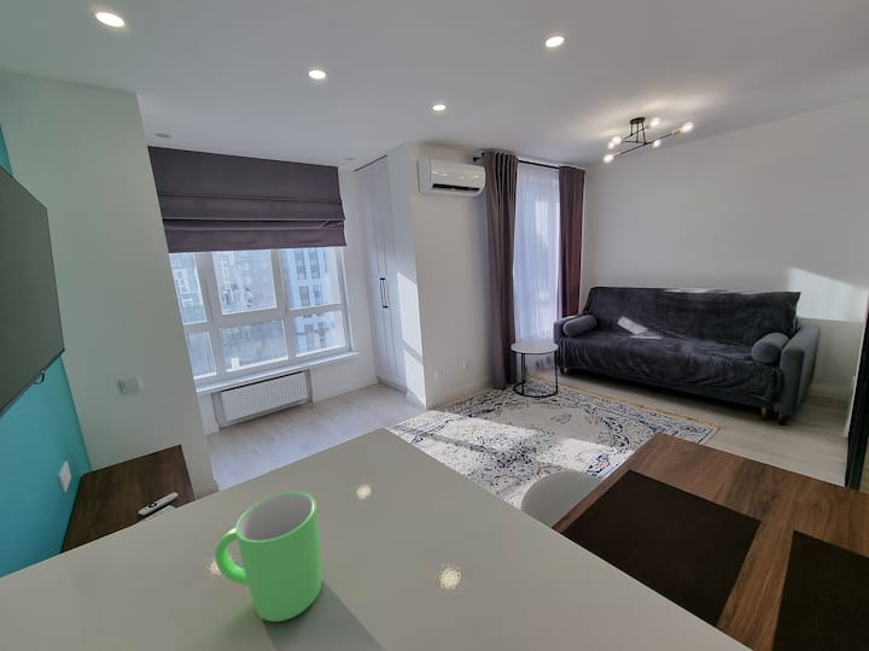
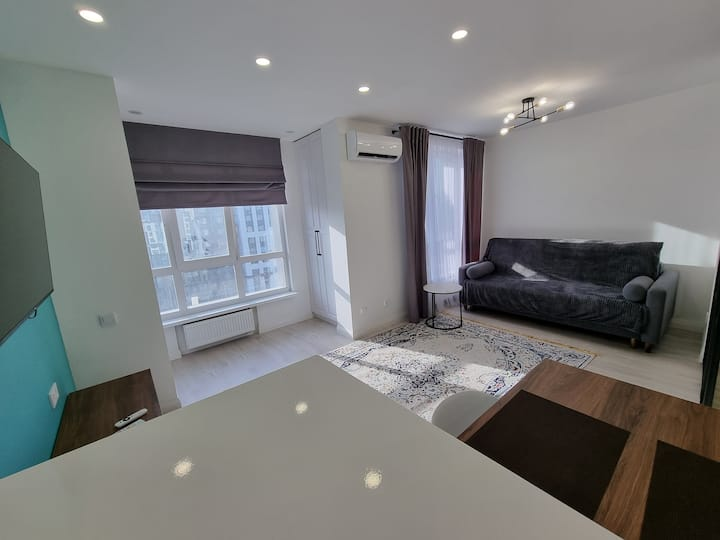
- mug (269, 555)
